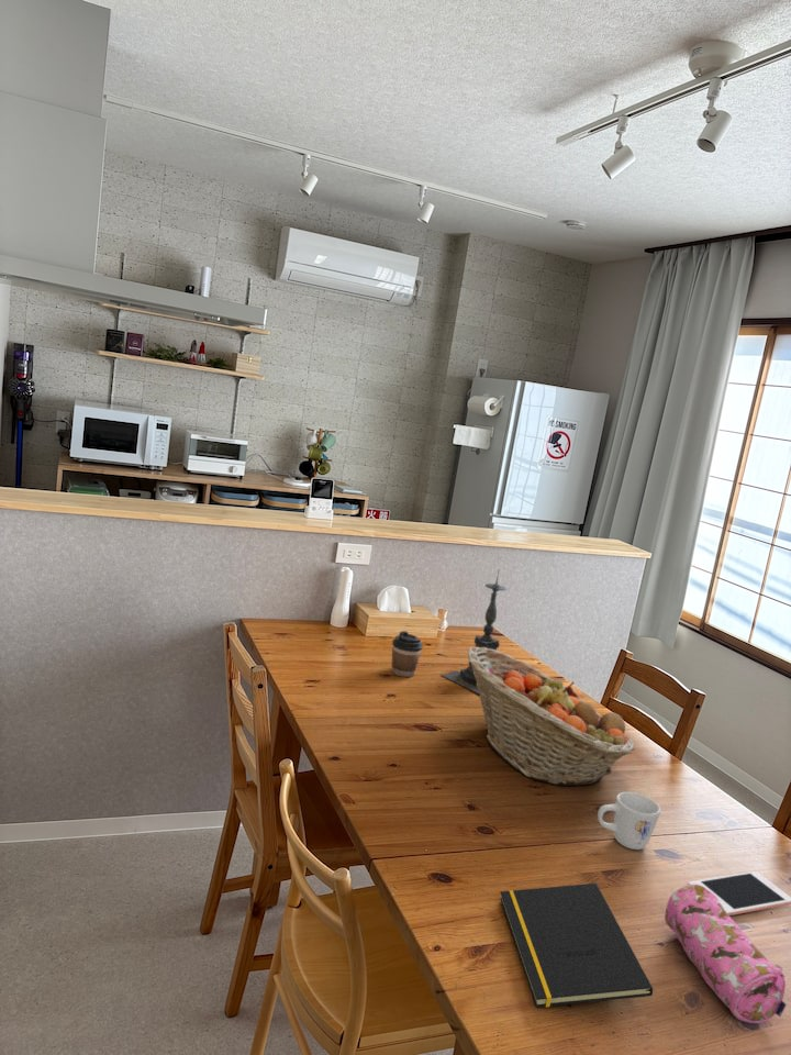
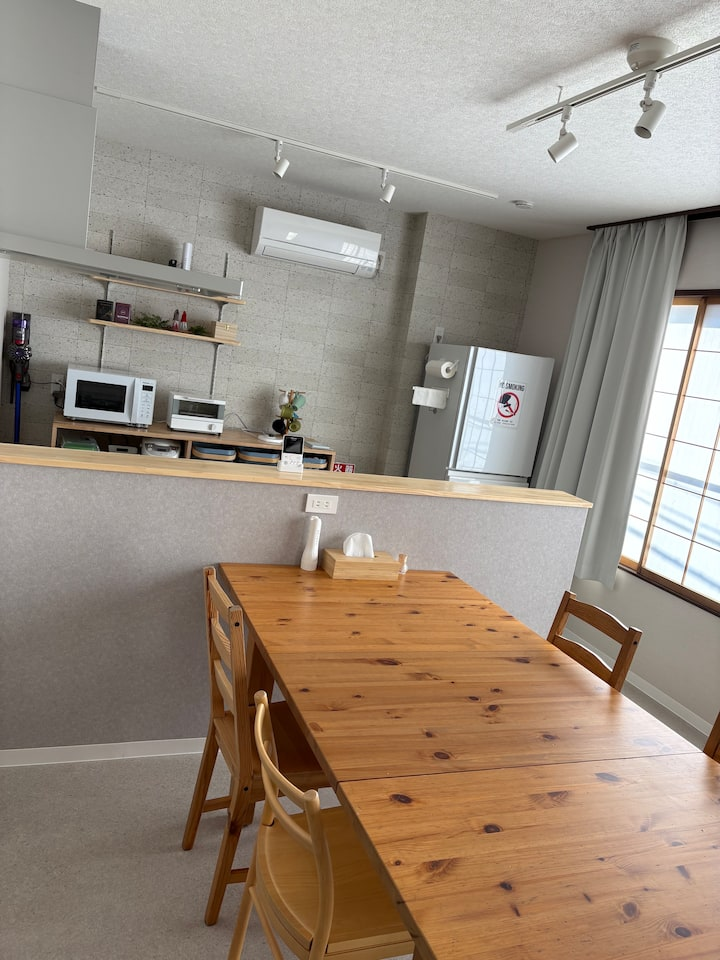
- cell phone (740, 892)
- fruit basket (543, 710)
- candle holder (489, 625)
- coffee cup (405, 653)
- pencil case (721, 947)
- mug (625, 821)
- notepad (569, 939)
